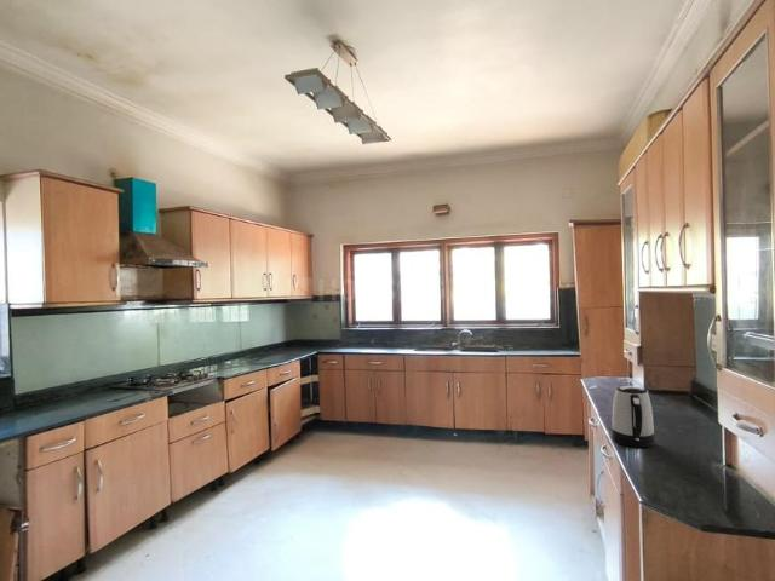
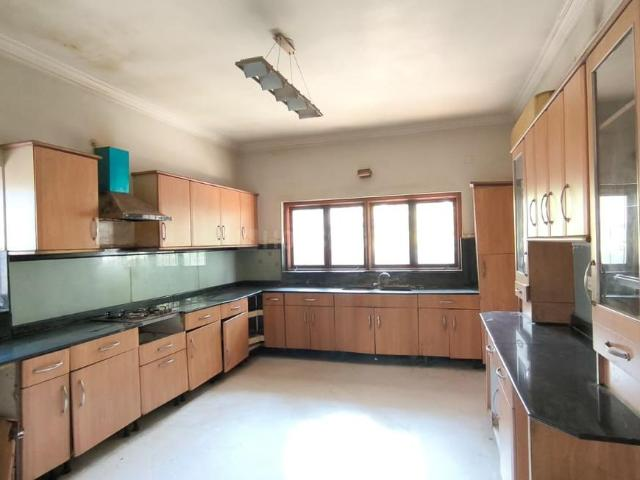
- kettle (632, 415)
